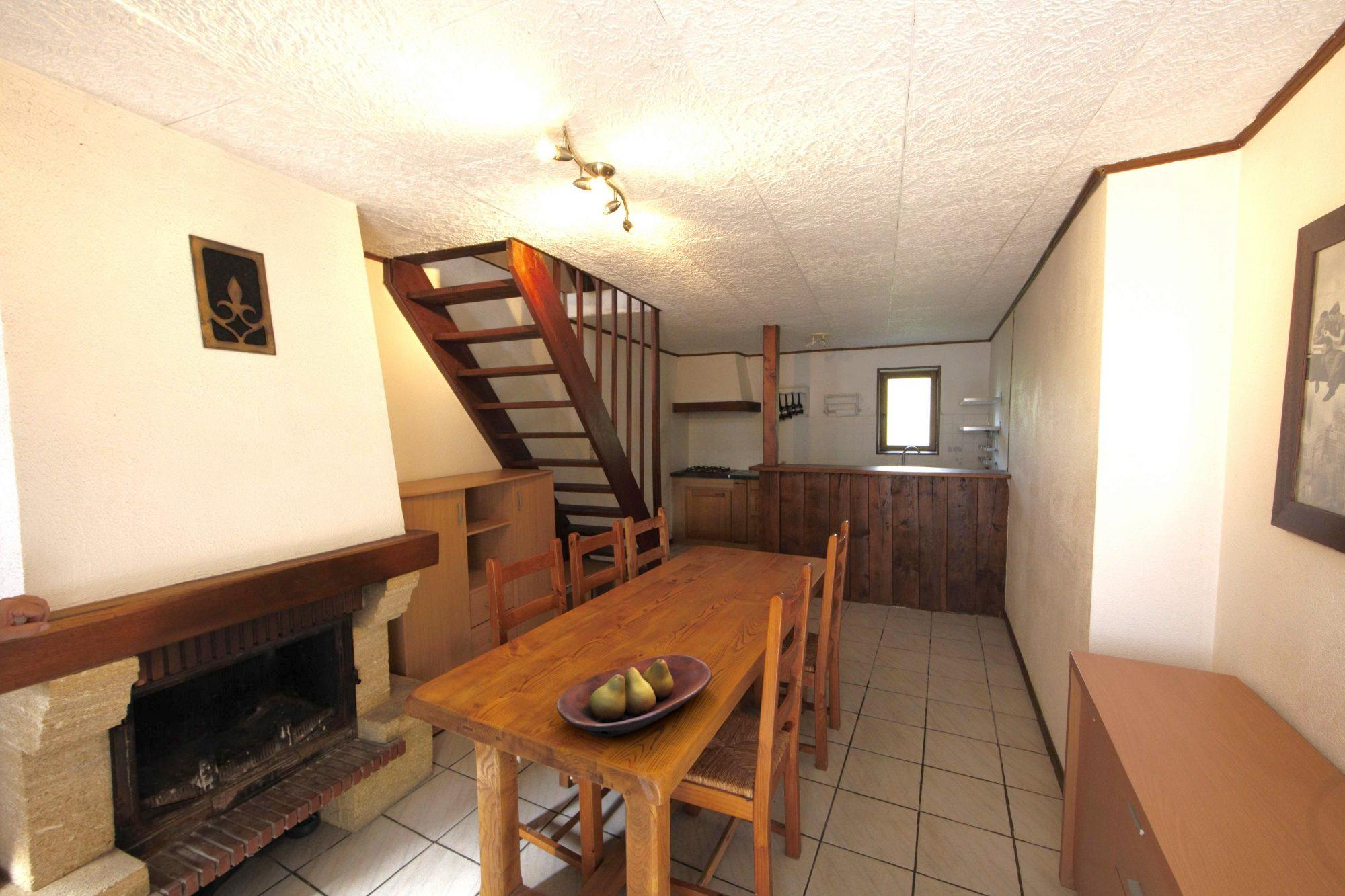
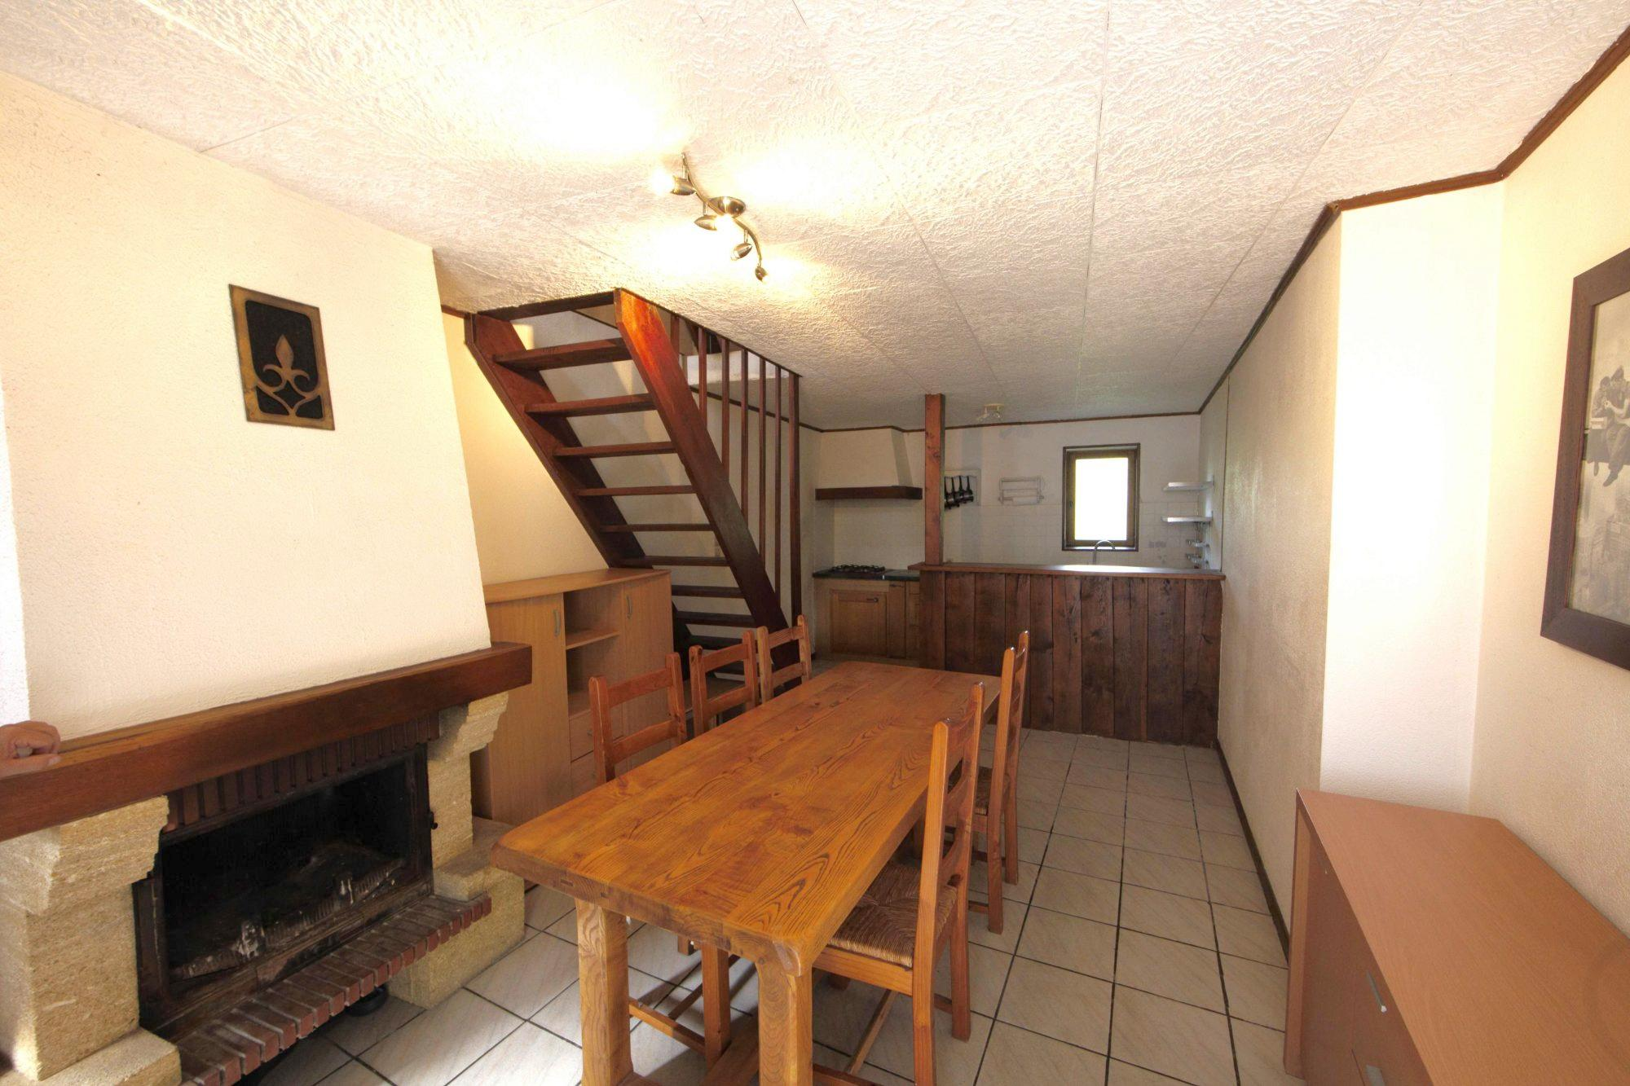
- fruit bowl (638, 688)
